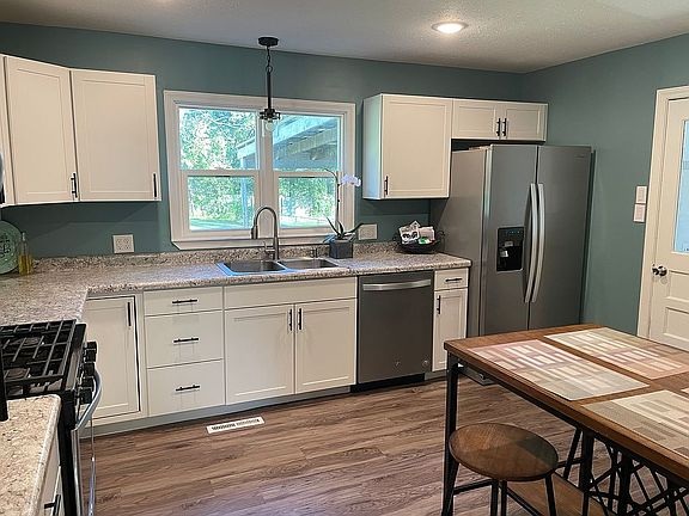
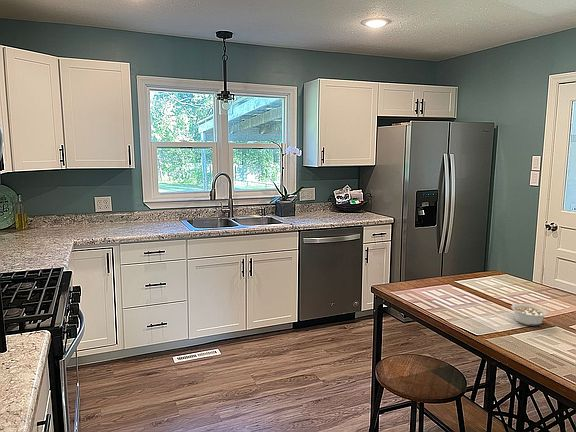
+ legume (529, 314)
